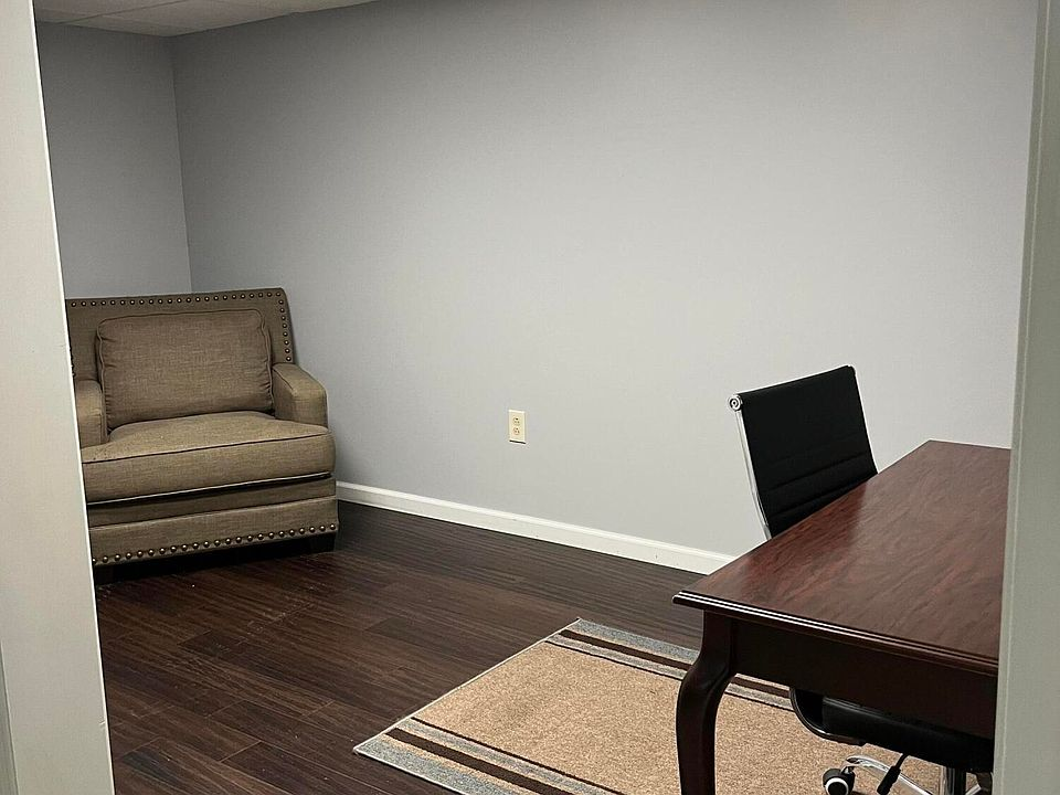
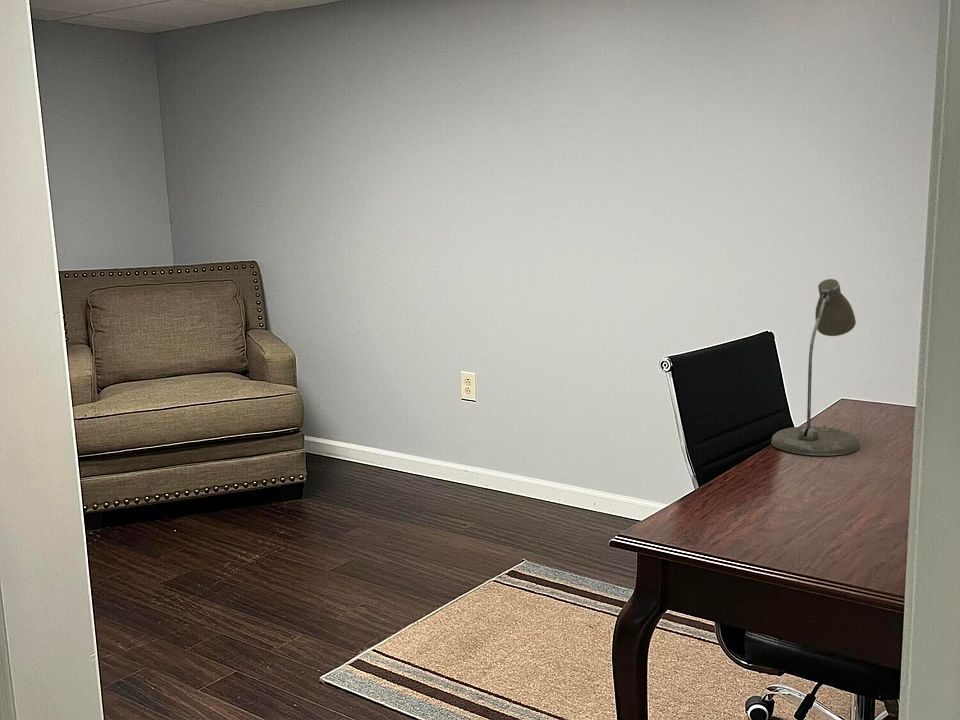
+ desk lamp (811, 362)
